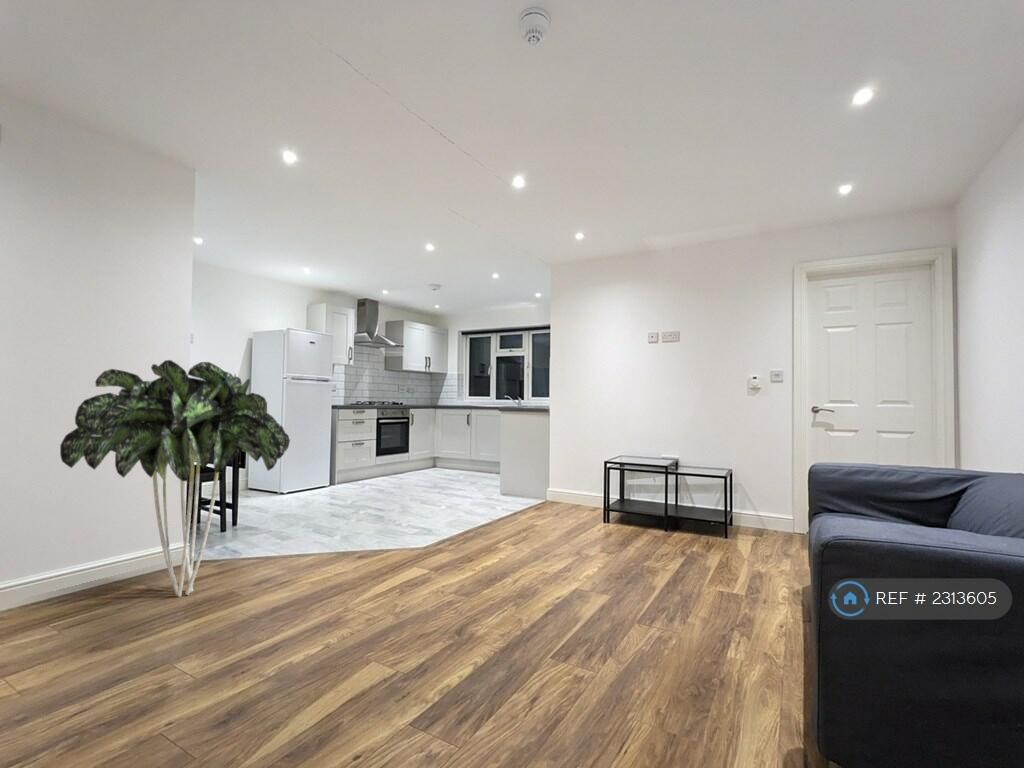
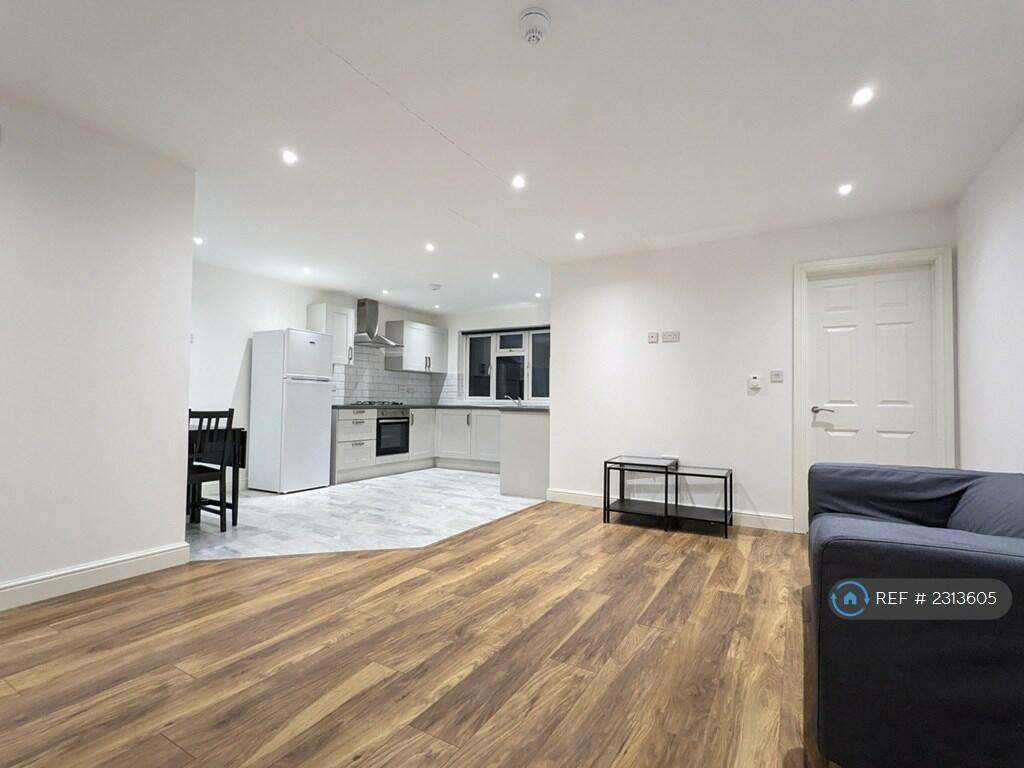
- indoor plant (186, 477)
